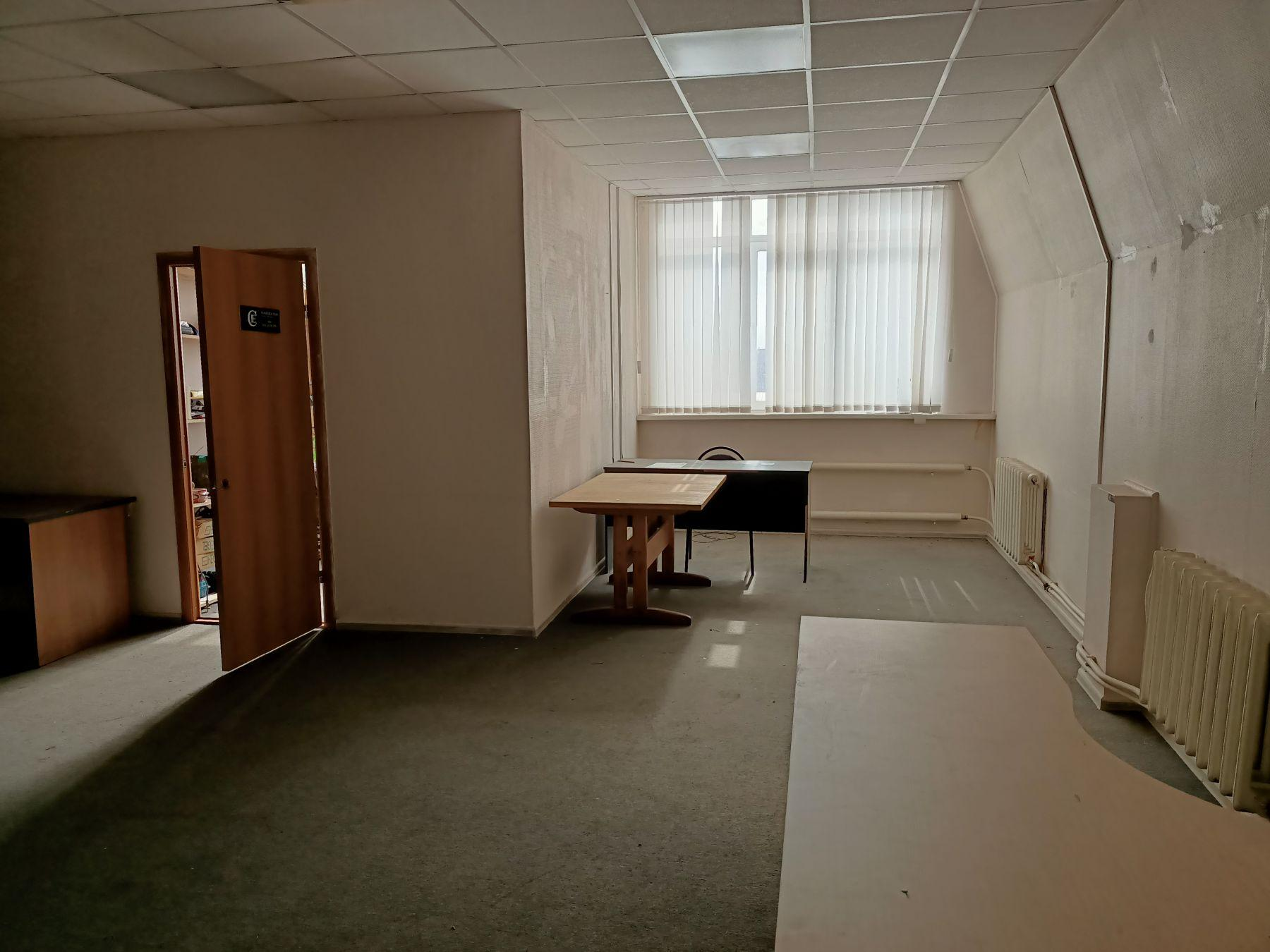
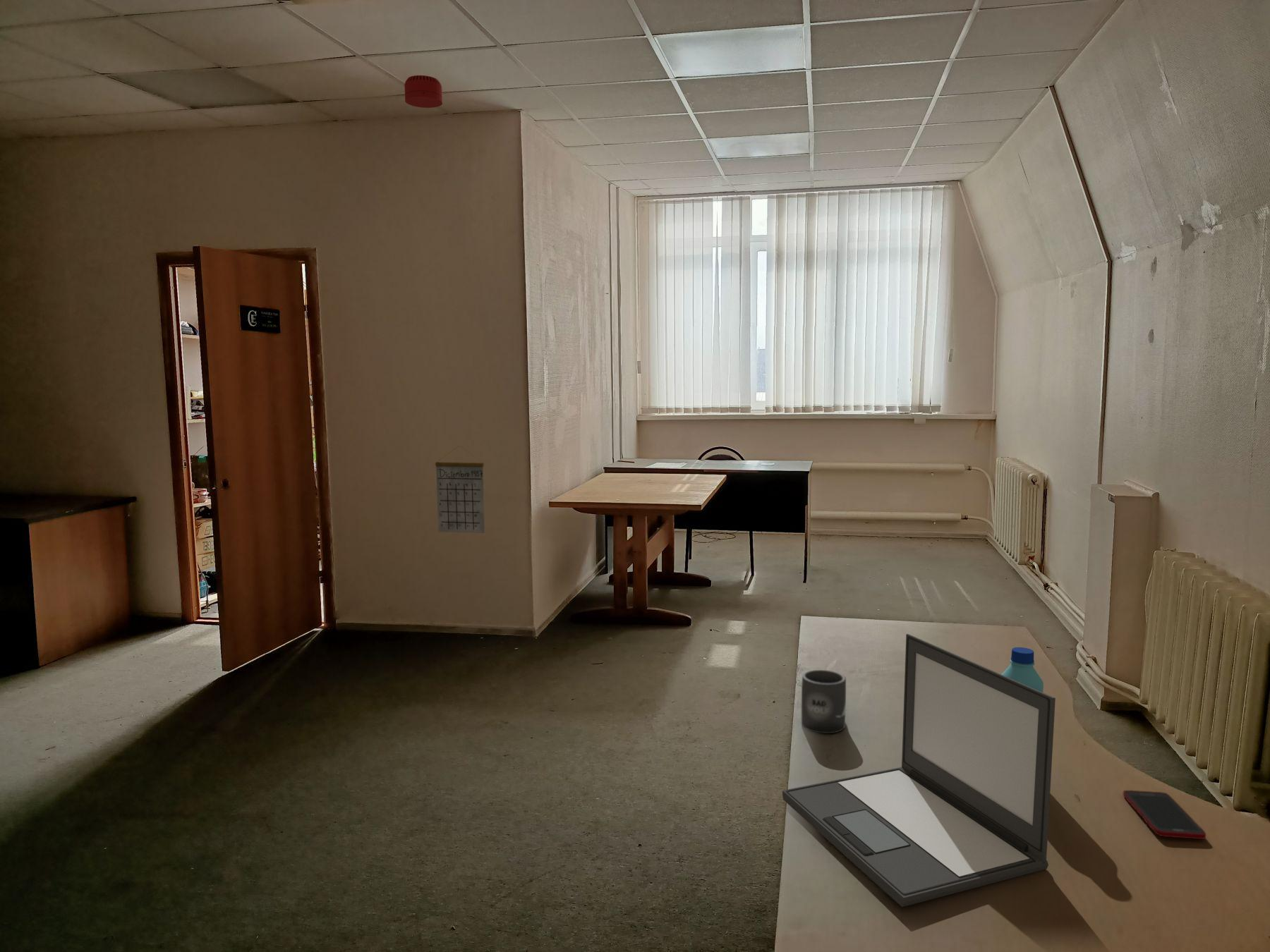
+ mug (826, 697)
+ smoke detector (423, 91)
+ cell phone (1162, 813)
+ laptop (907, 752)
+ calendar (460, 489)
+ water bottle (1030, 687)
